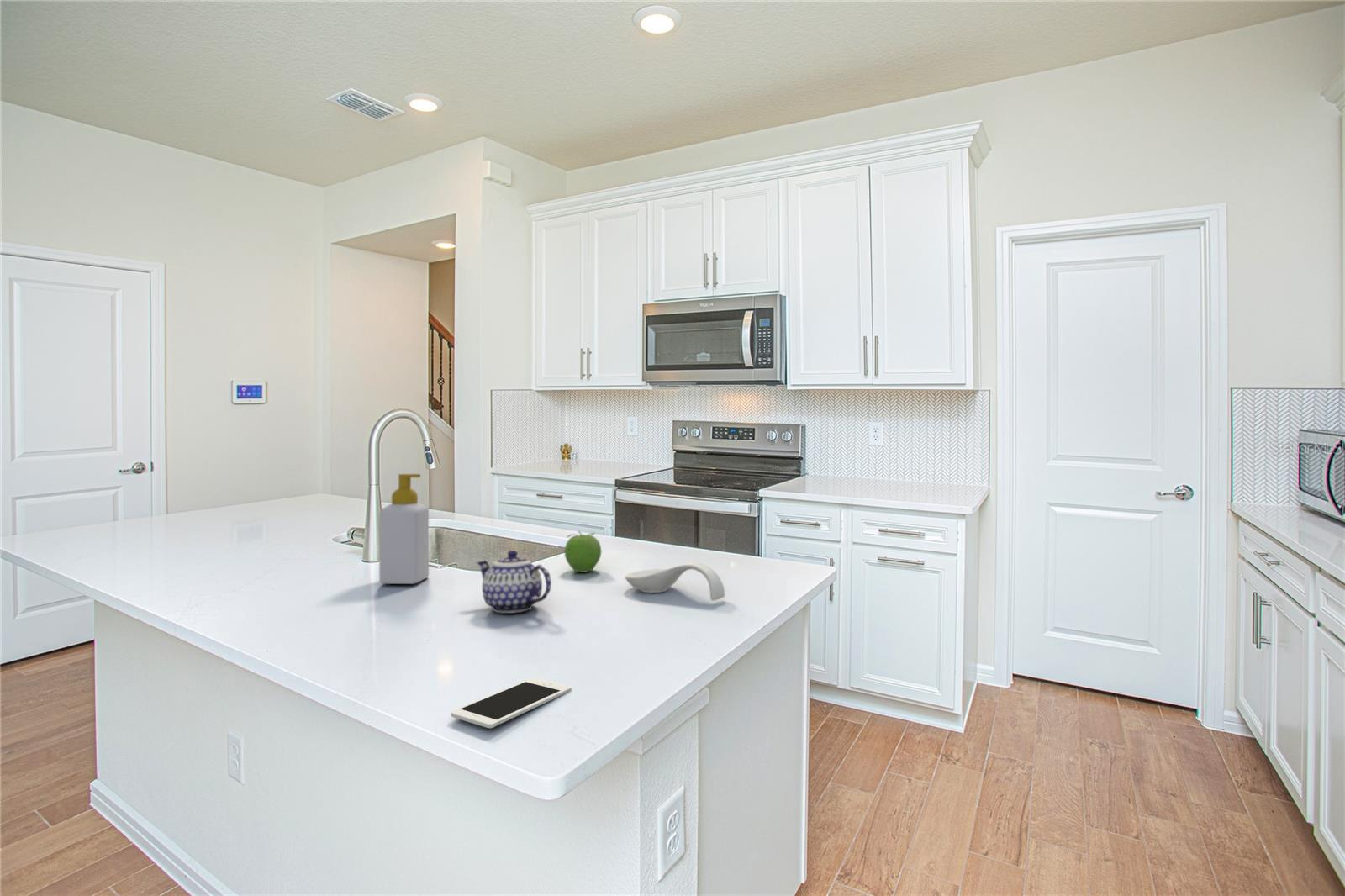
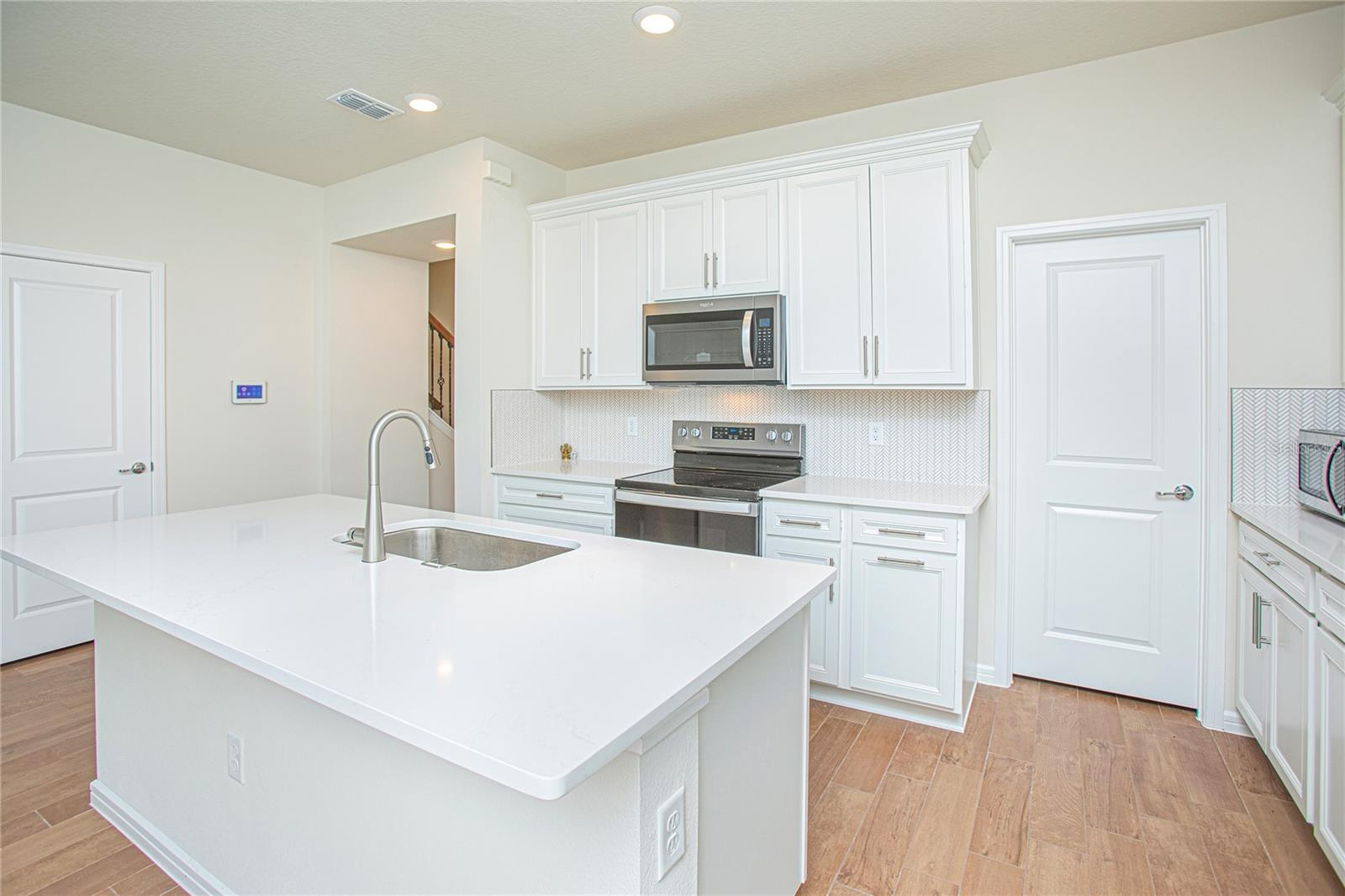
- soap bottle (404, 527)
- spoon rest (673, 577)
- cell phone (514, 700)
- teapot (512, 580)
- fruit (583, 551)
